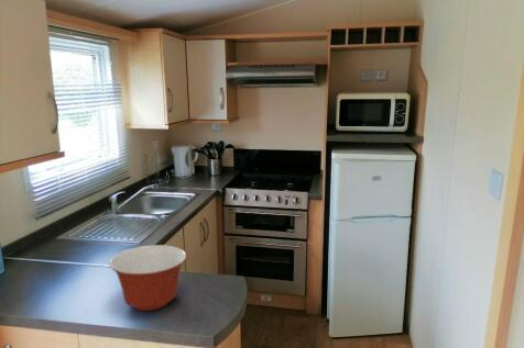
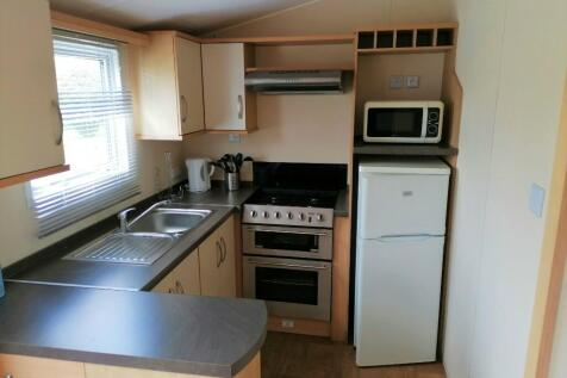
- mixing bowl (150, 279)
